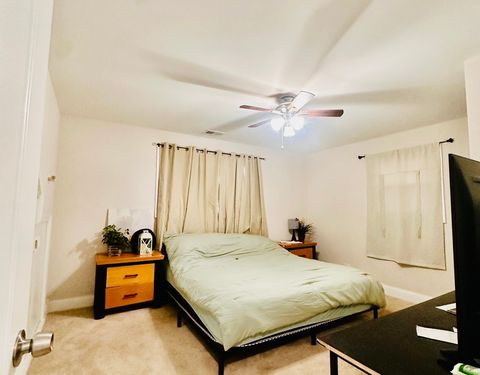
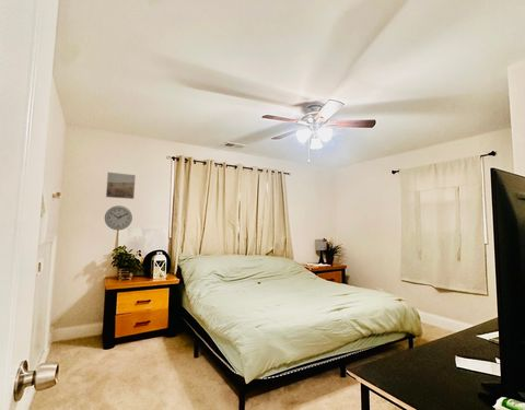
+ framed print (120, 186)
+ wall clock (118, 218)
